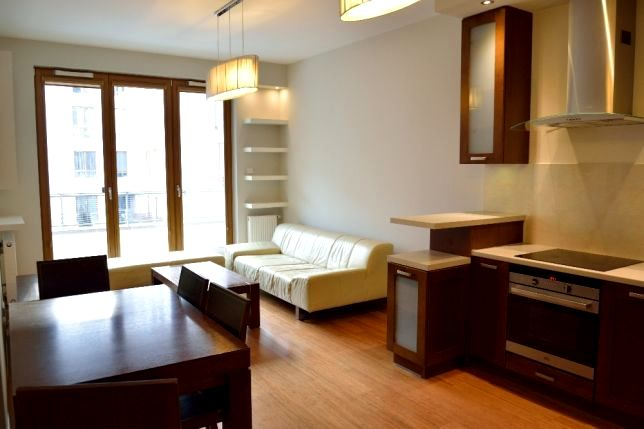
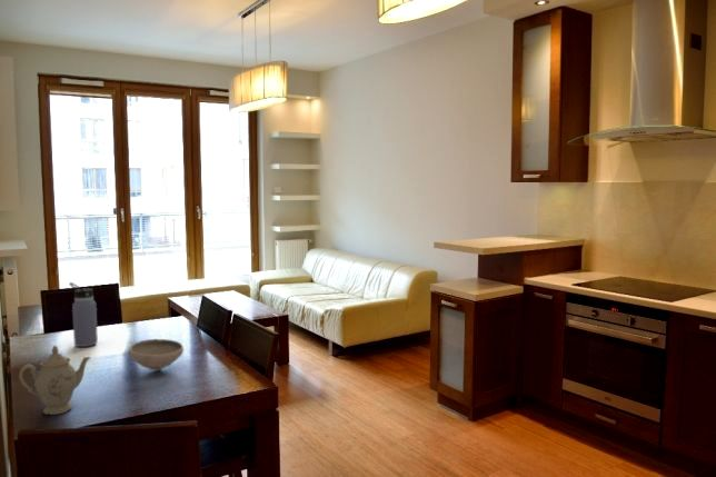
+ chinaware (57, 377)
+ bowl (157, 357)
+ water bottle (83, 312)
